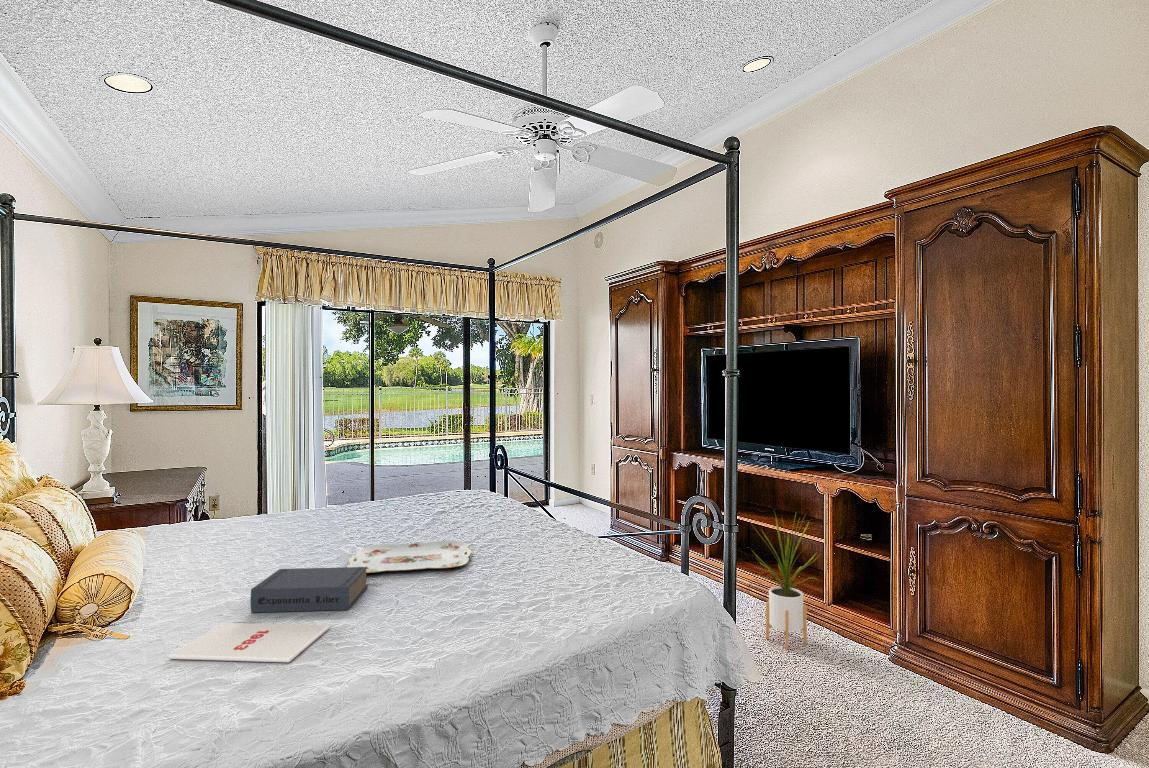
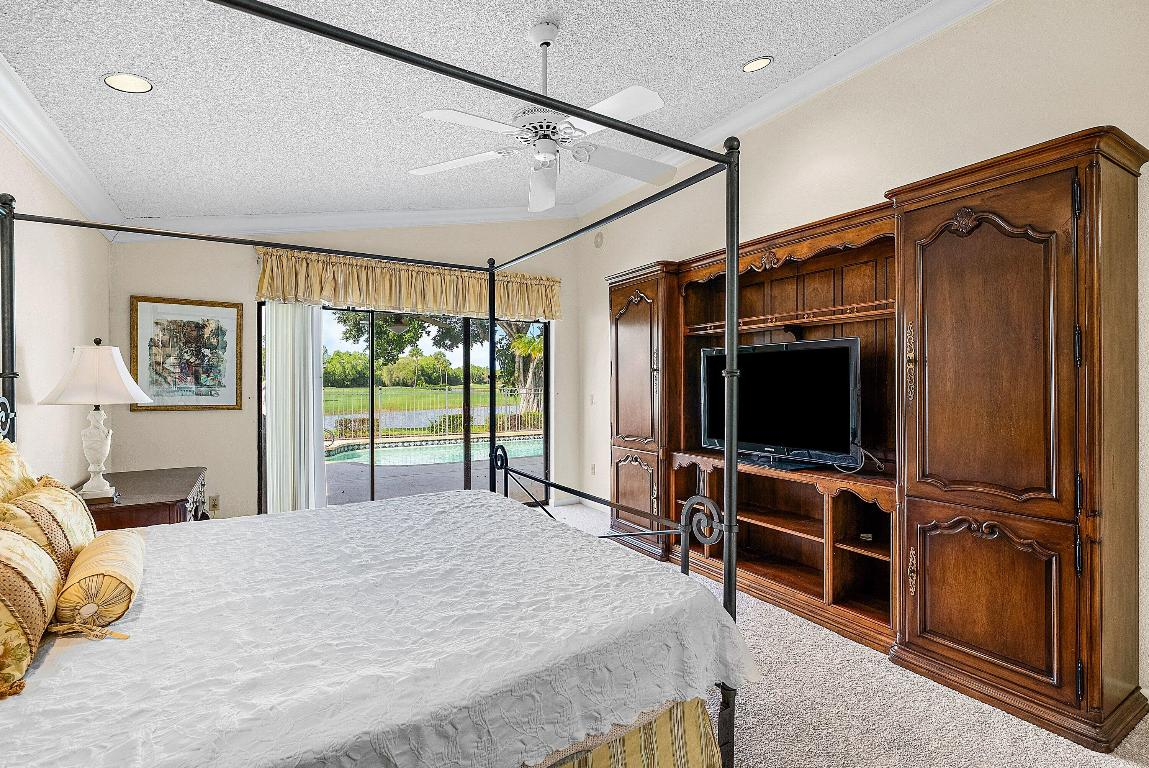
- serving tray (411, 557)
- magazine (253, 641)
- book (312, 588)
- house plant (784, 576)
